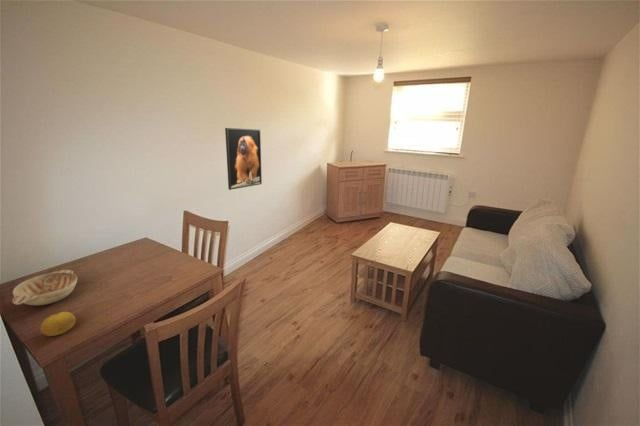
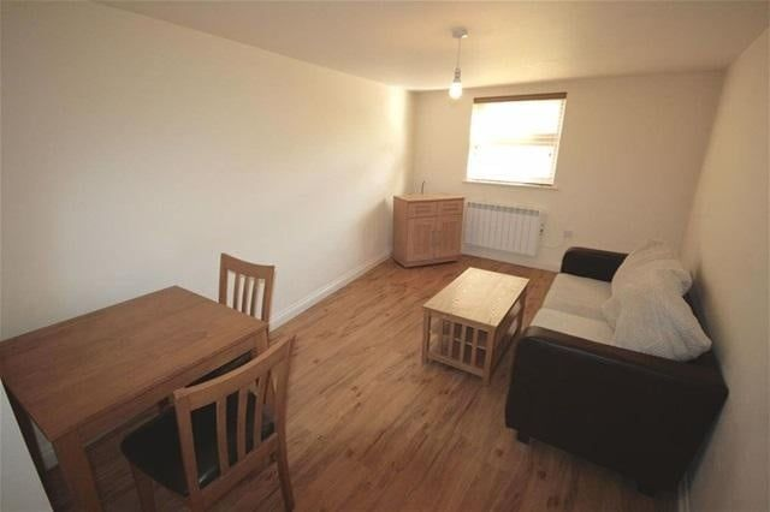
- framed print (245, 158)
- fruit (58, 323)
- decorative bowl (48, 291)
